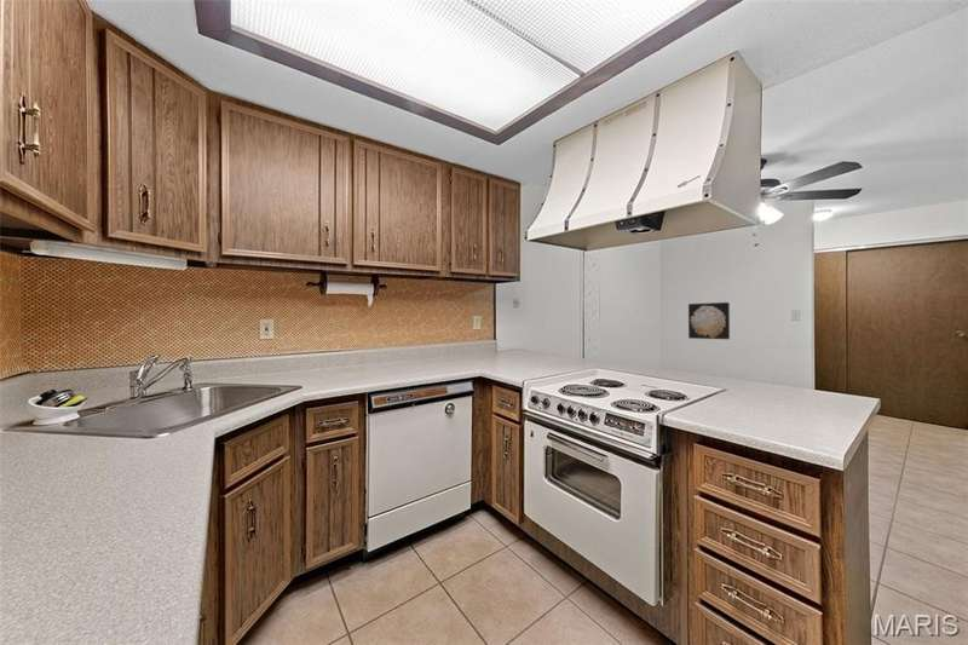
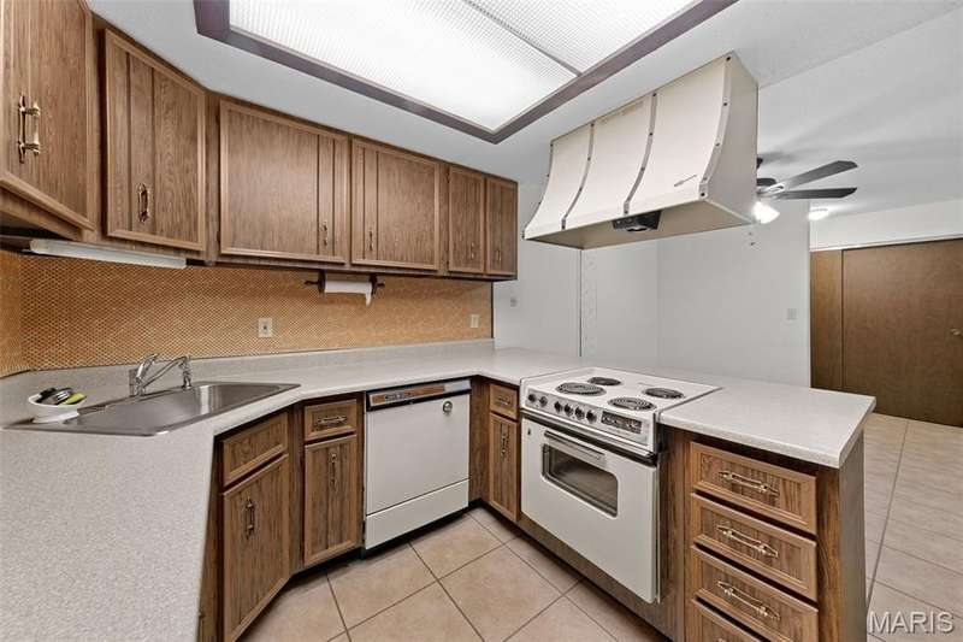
- wall art (708, 321)
